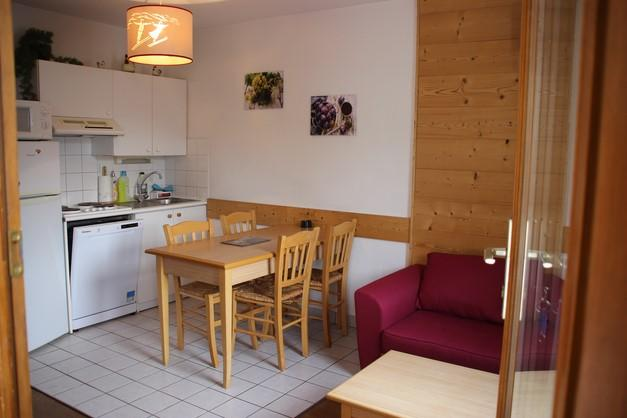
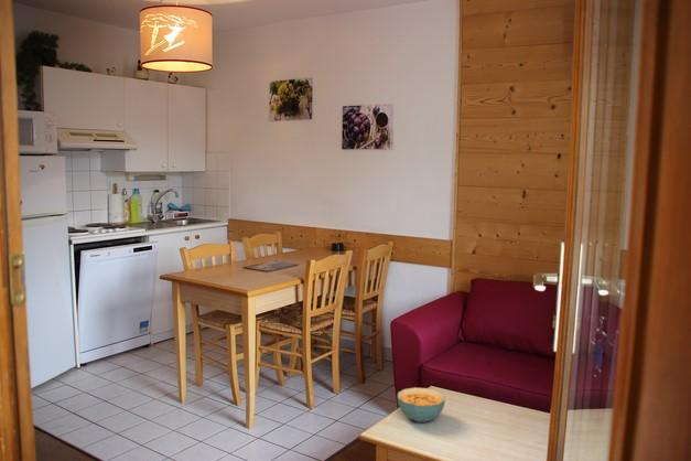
+ cereal bowl (420, 407)
